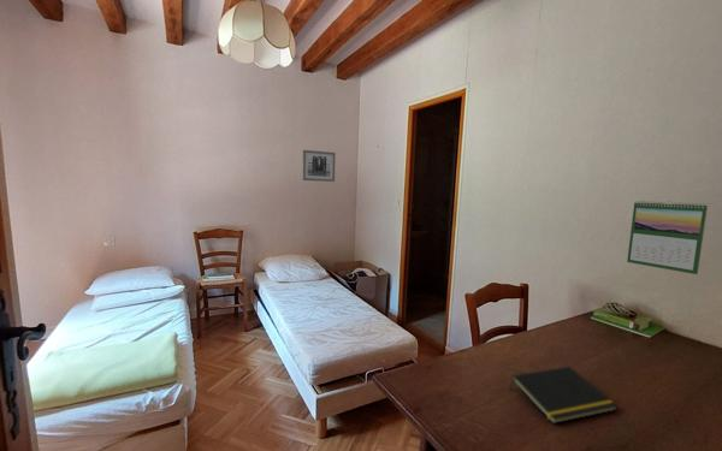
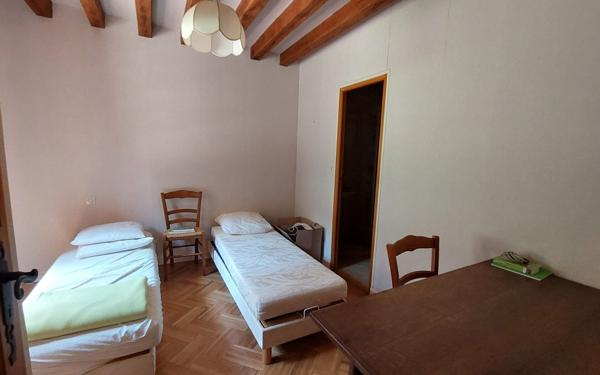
- wall art (319, 166)
- calendar (664, 235)
- notepad (562, 391)
